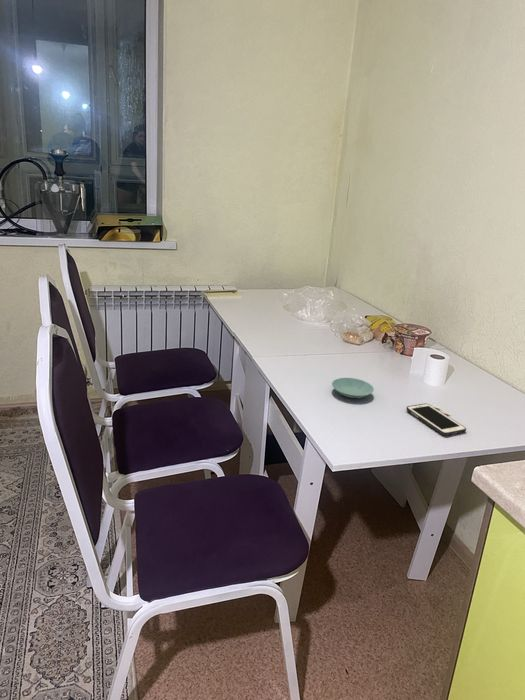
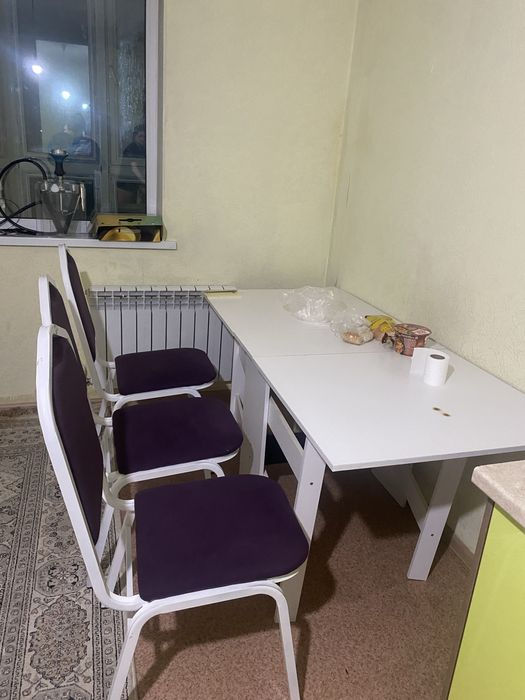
- saucer (352, 389)
- cell phone (435, 418)
